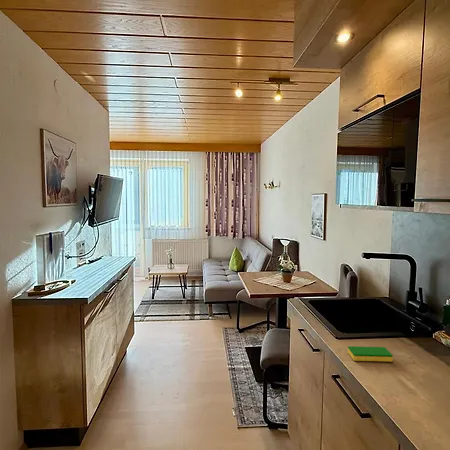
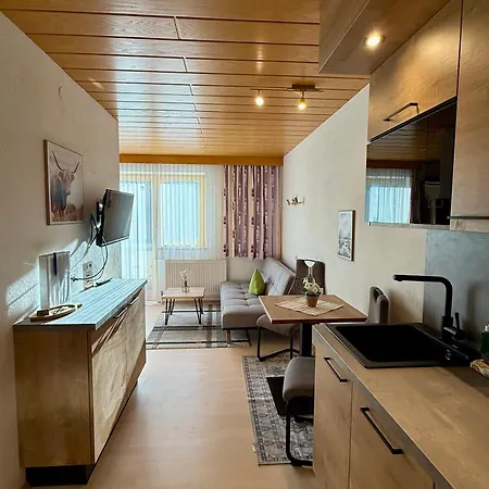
- dish sponge (369, 353)
